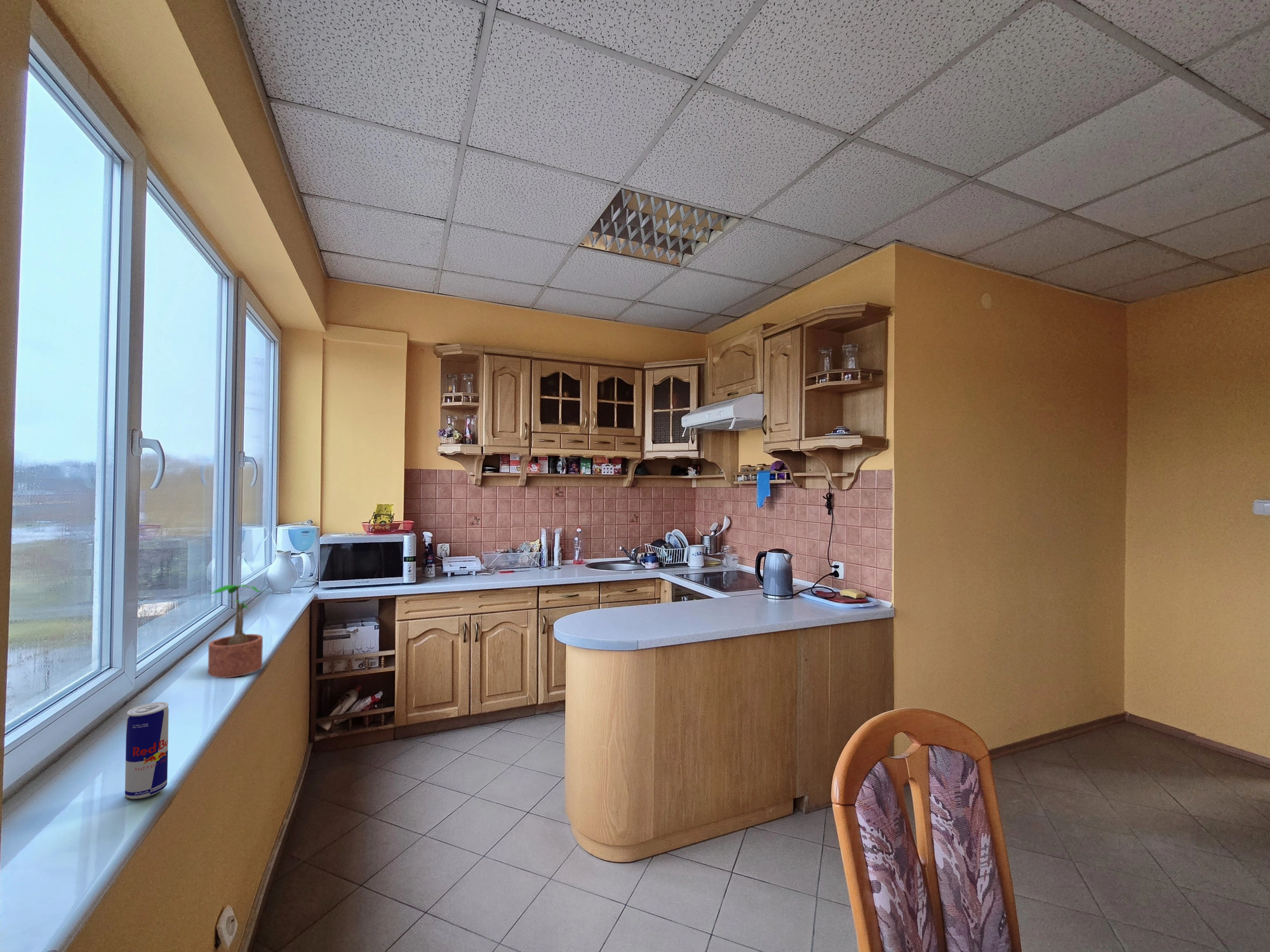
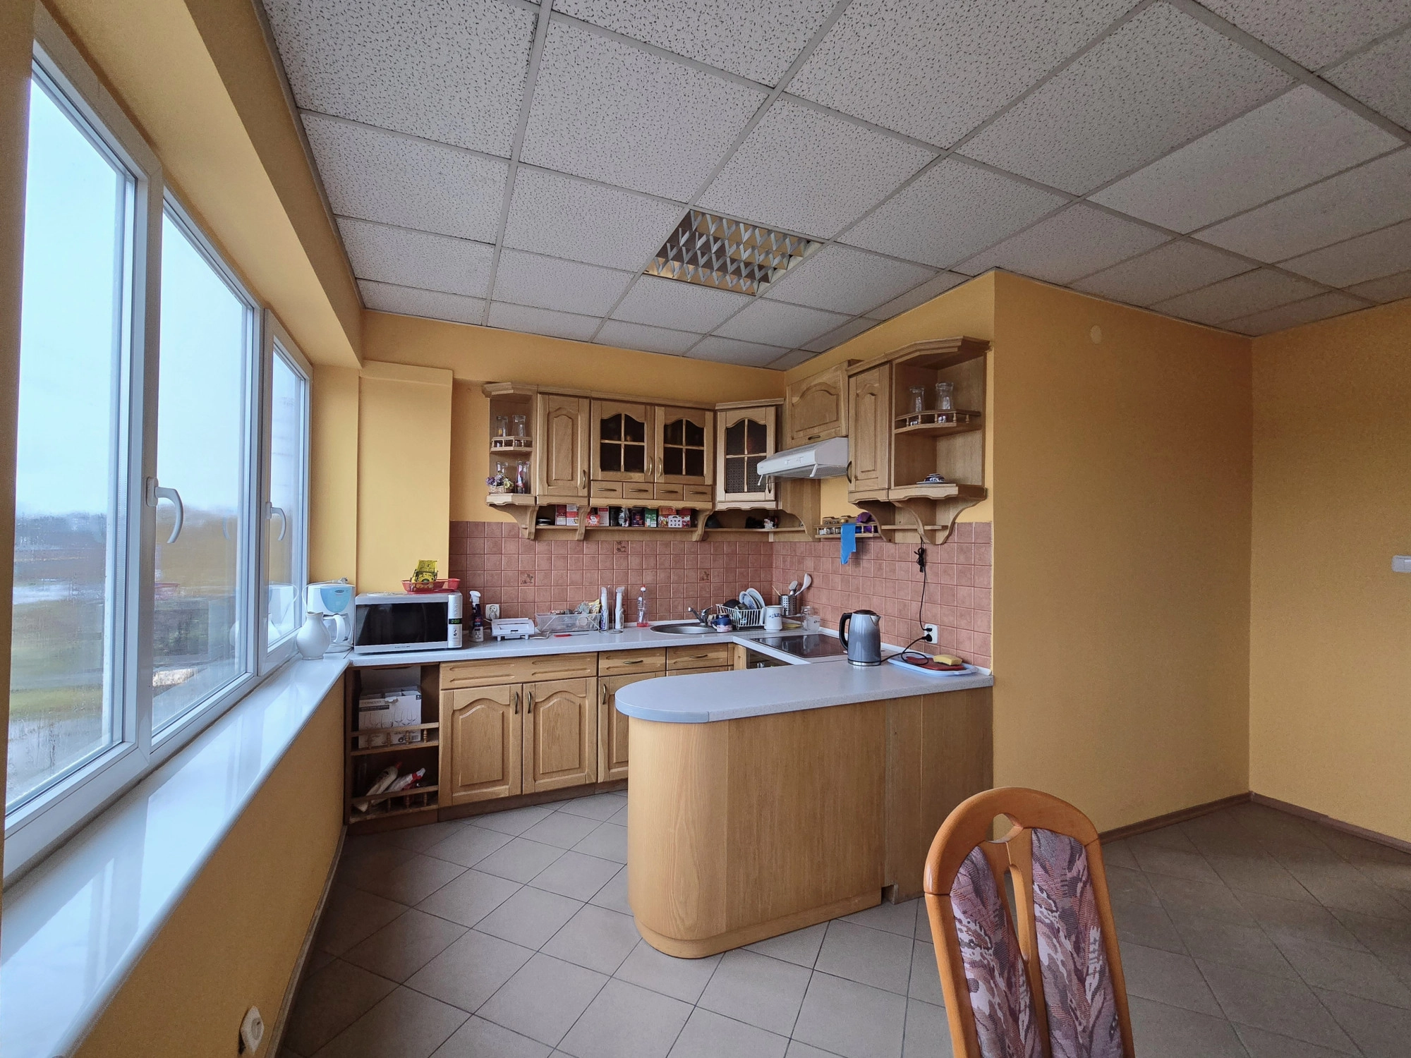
- potted plant (236, 626)
- beverage can (147, 750)
